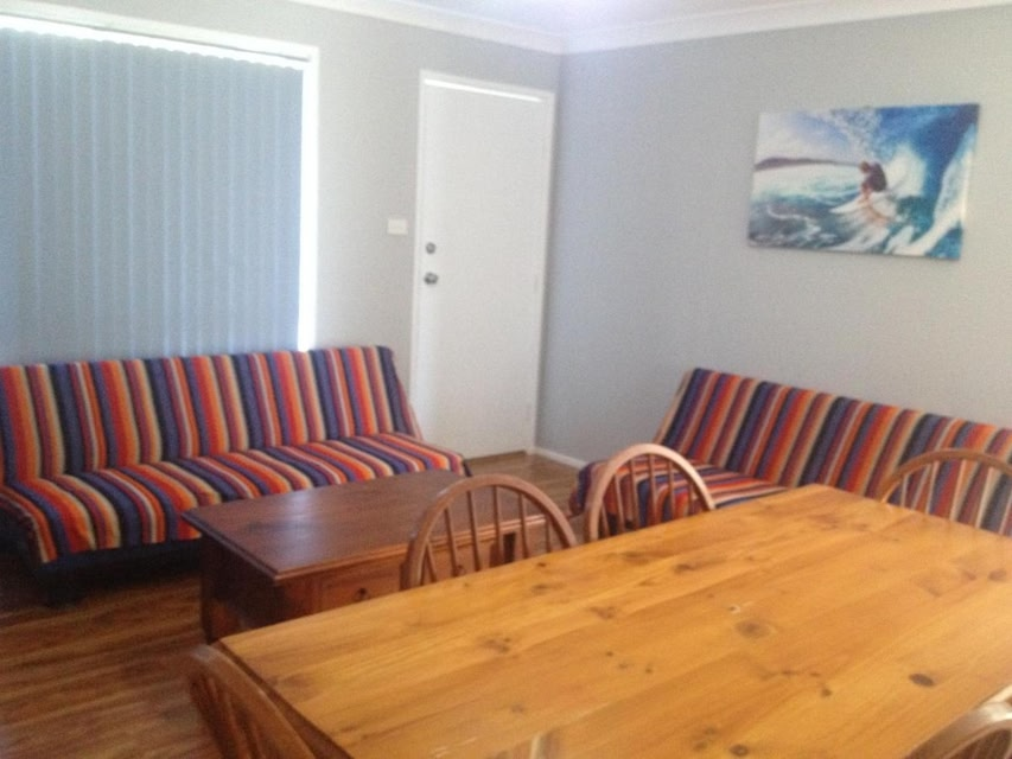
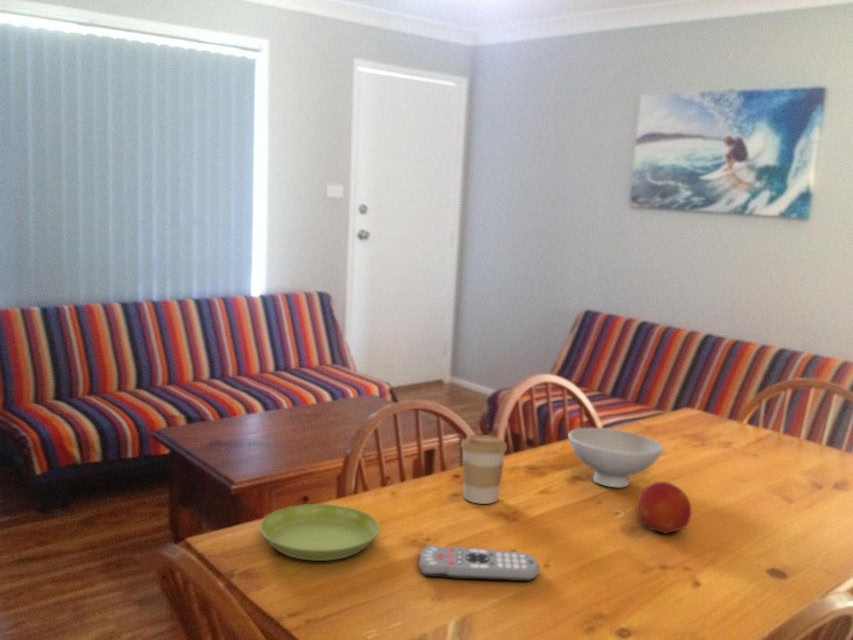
+ remote control (478, 564)
+ bowl (613, 460)
+ coffee cup (482, 466)
+ saucer (319, 533)
+ fruit (663, 506)
